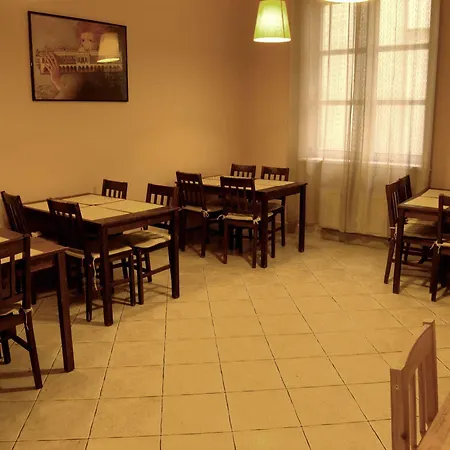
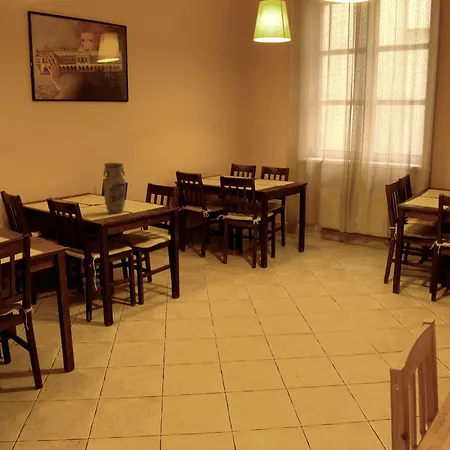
+ vase (114, 187)
